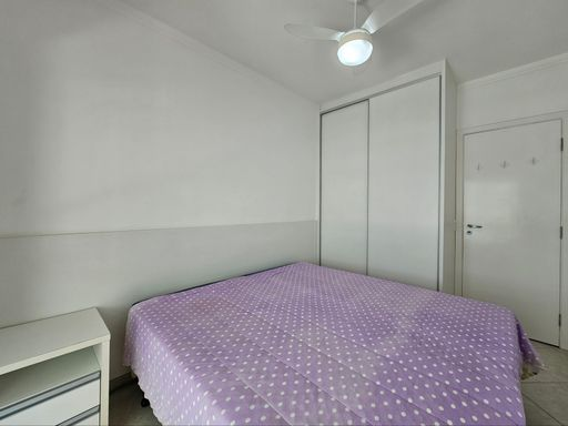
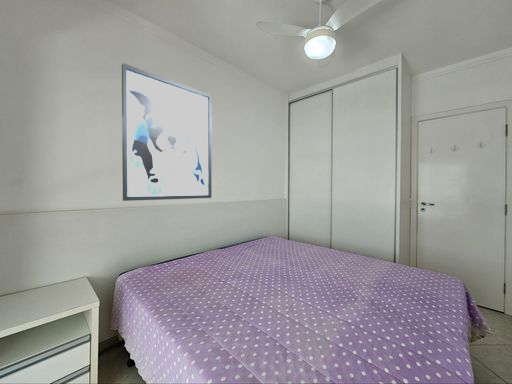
+ wall art (173, 140)
